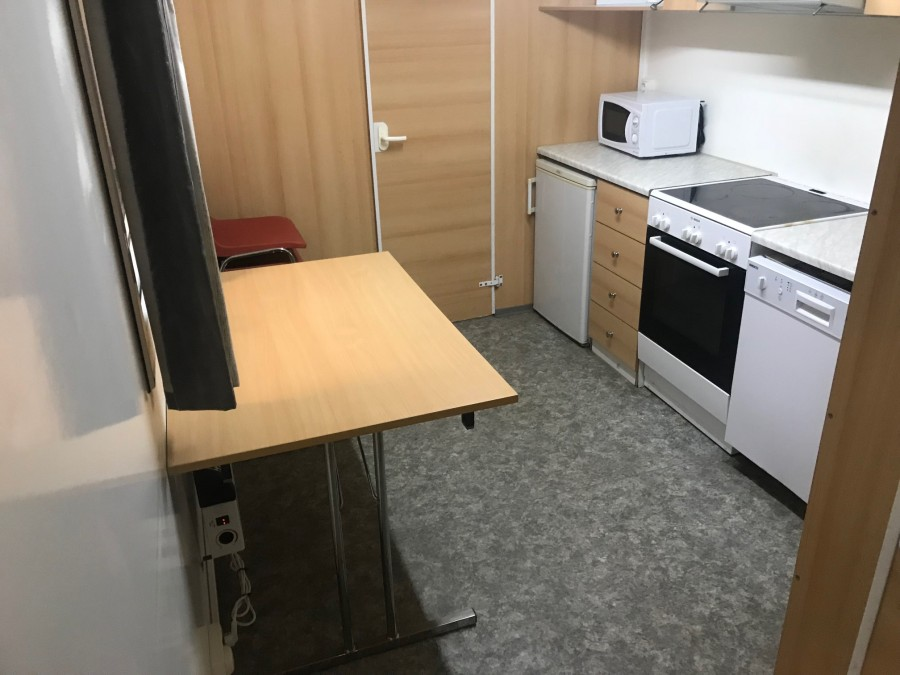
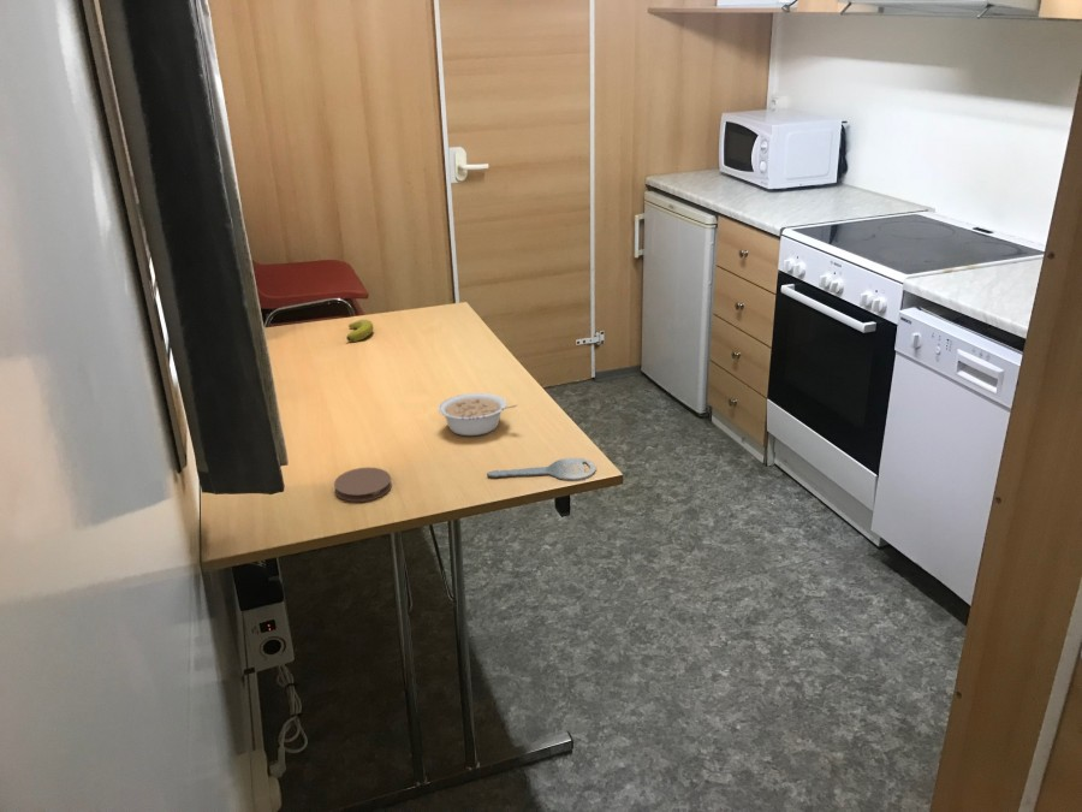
+ key (541, 470)
+ legume (475, 413)
+ coaster (363, 484)
+ banana (358, 328)
